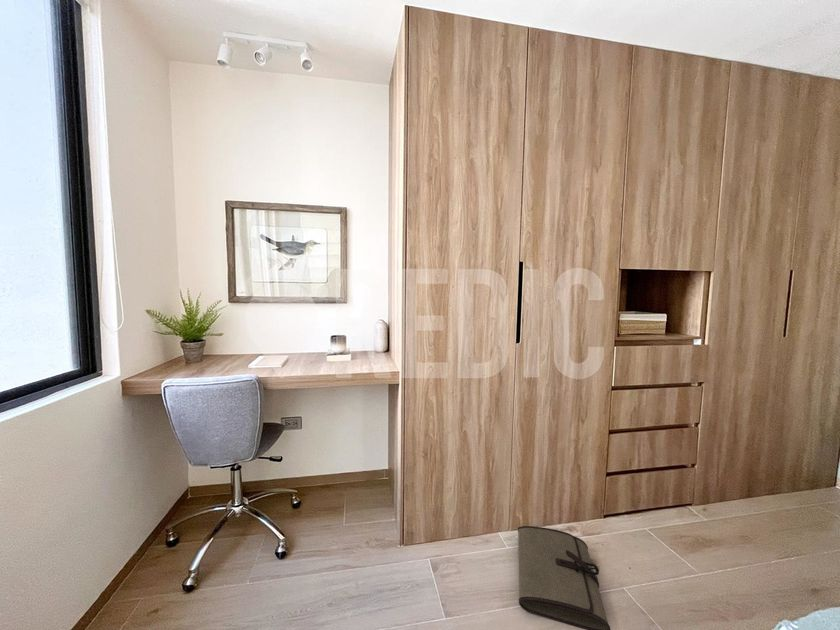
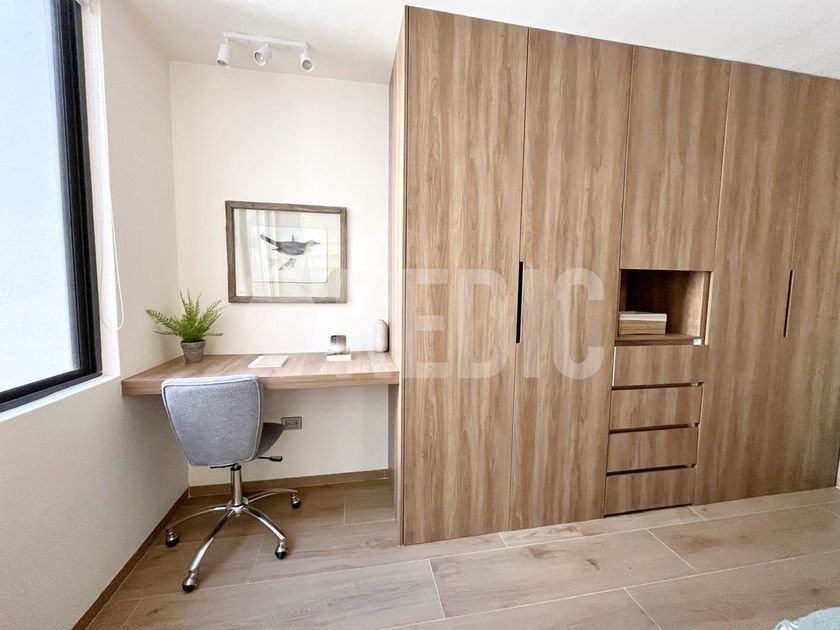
- tool roll (557, 564)
